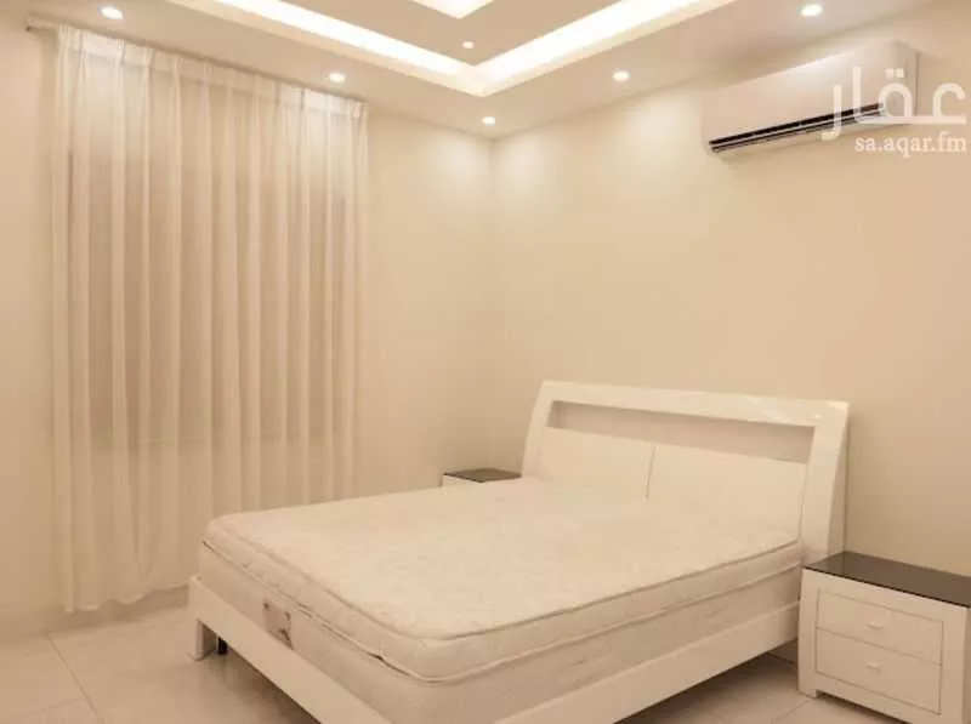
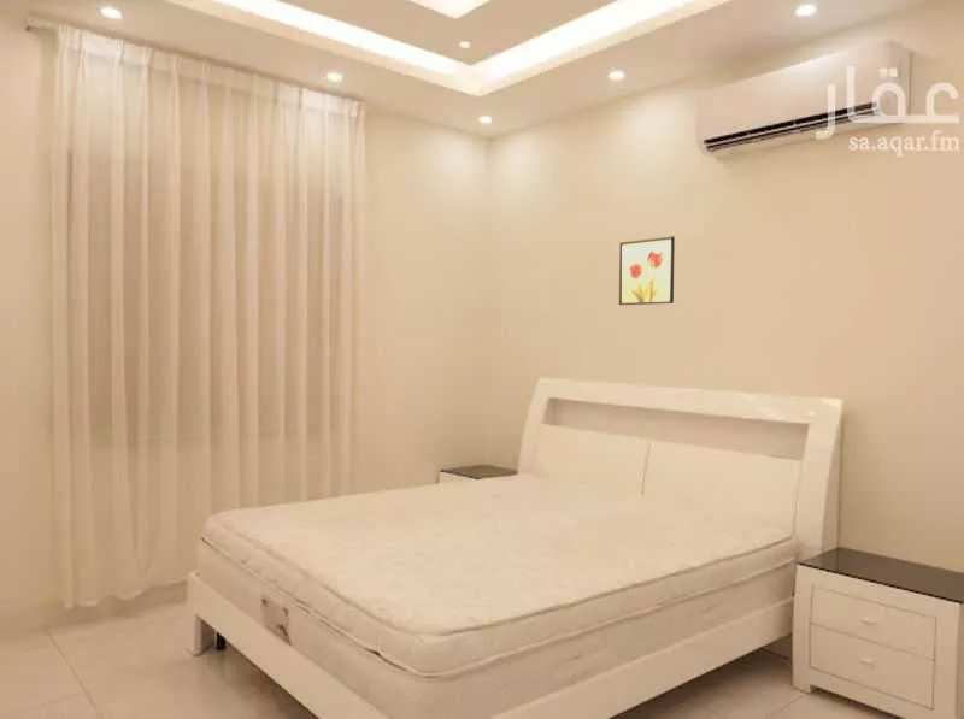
+ wall art (646, 271)
